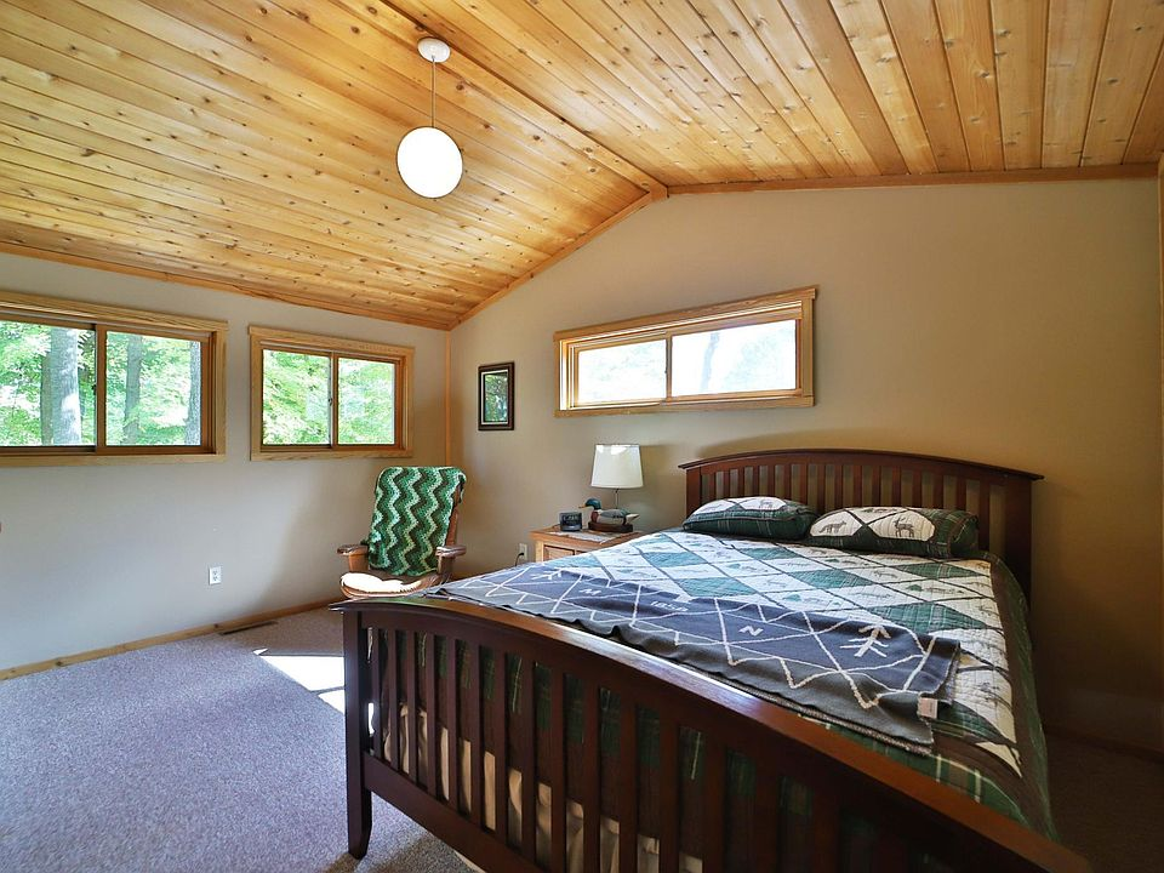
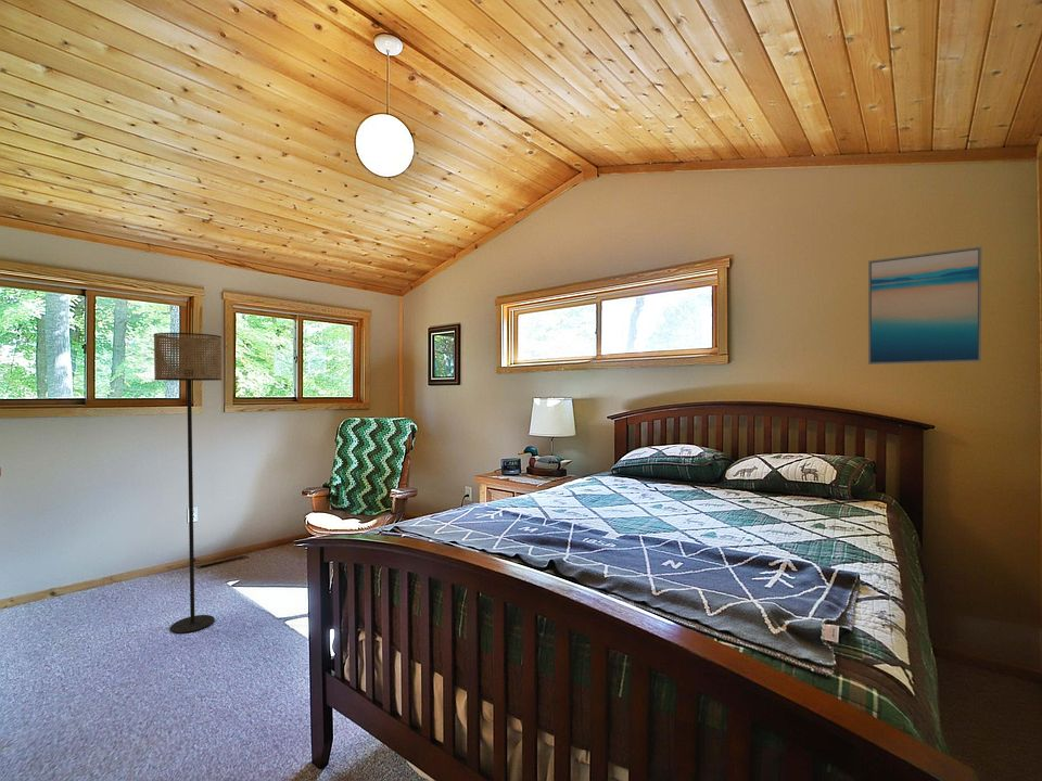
+ floor lamp (190, 479)
+ wall art (922, 308)
